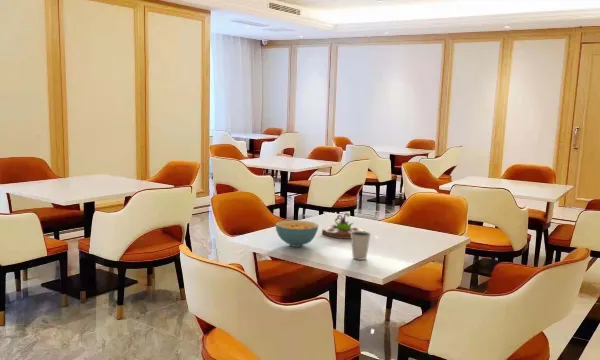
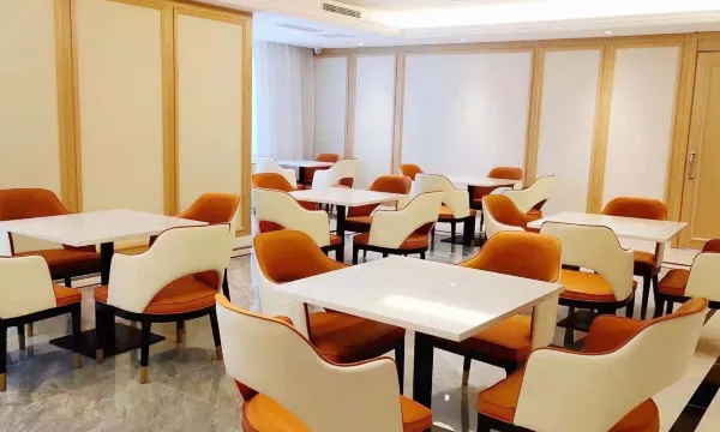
- cereal bowl (296, 234)
- succulent planter (343, 223)
- dixie cup (360, 245)
